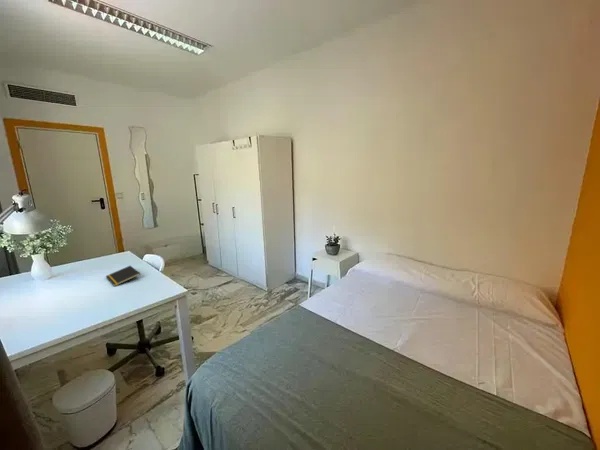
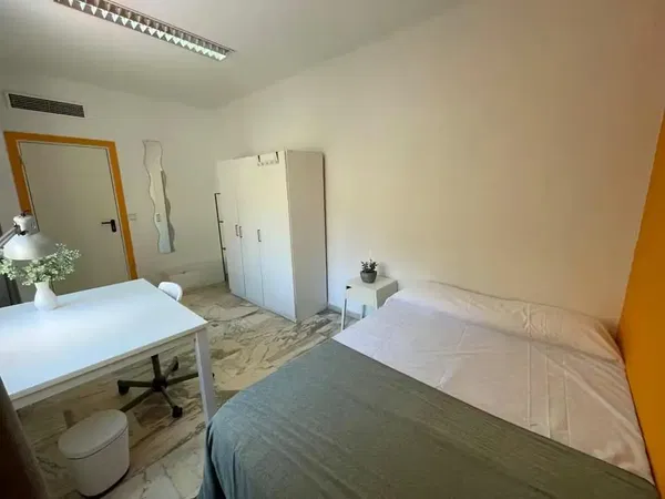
- notepad (122, 275)
